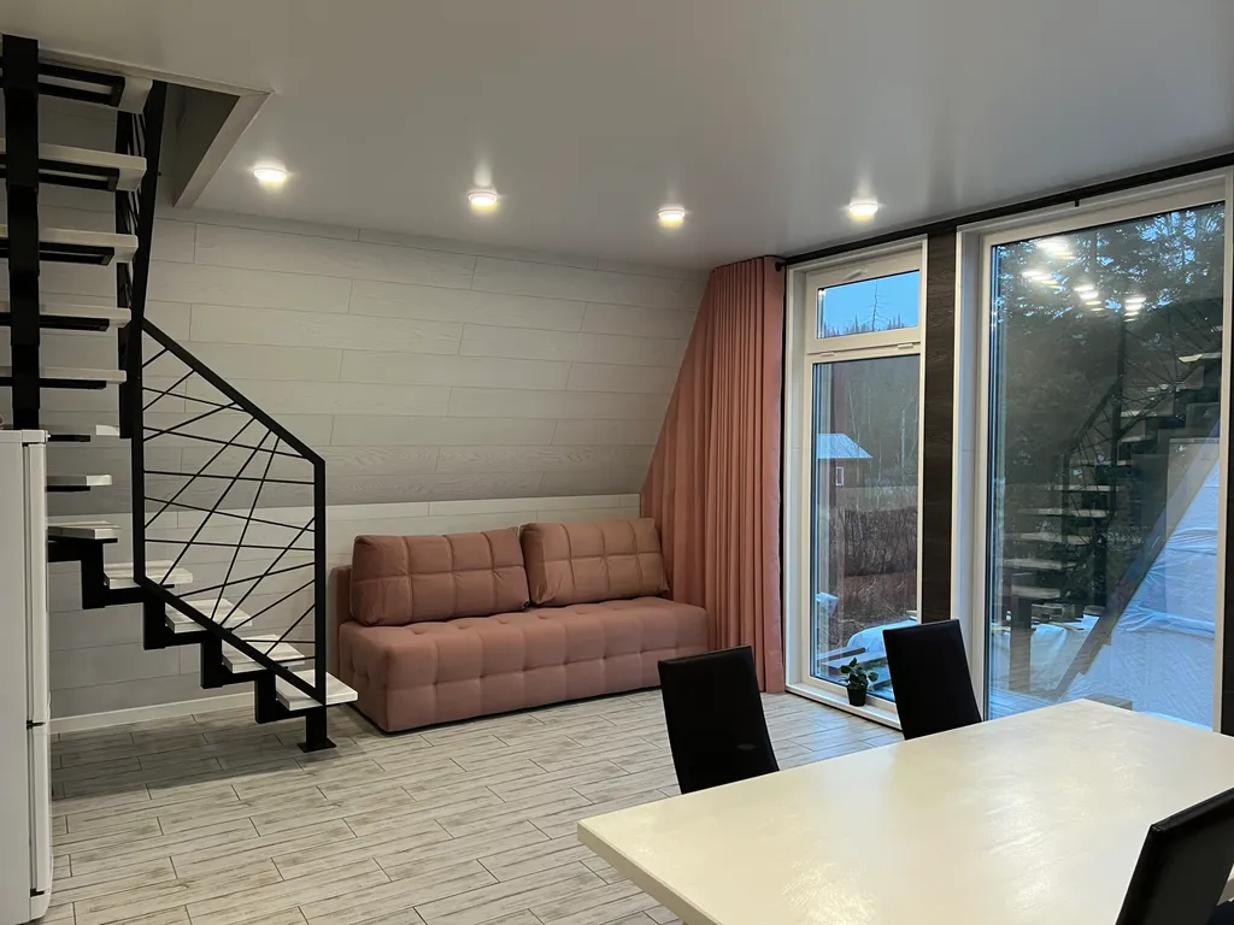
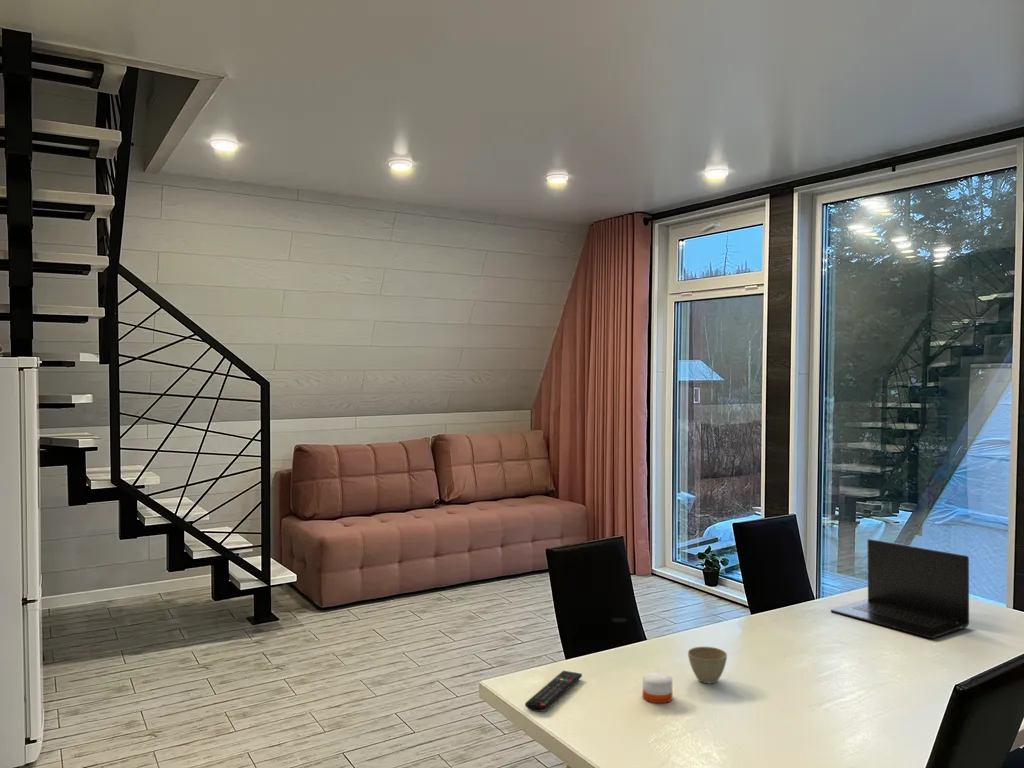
+ laptop (897, 585)
+ flower pot (707, 666)
+ candle (657, 676)
+ remote control (554, 690)
